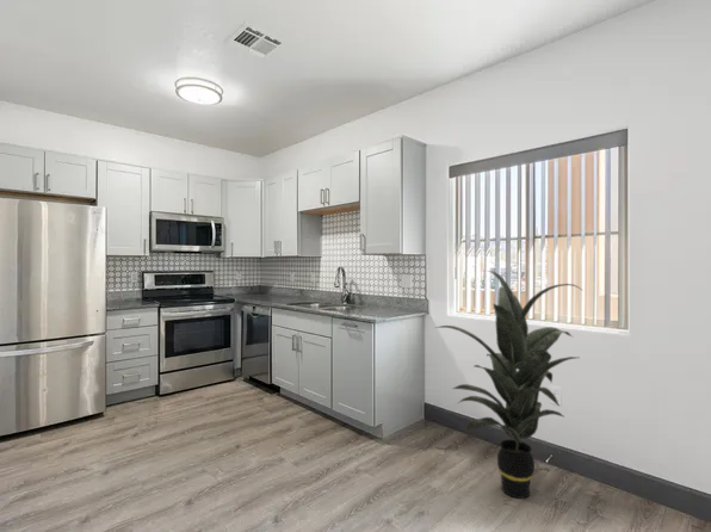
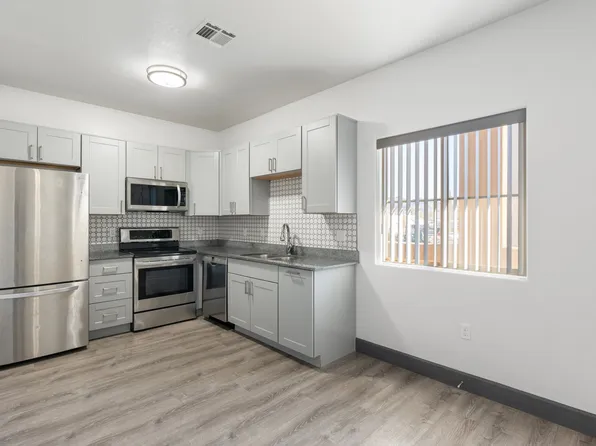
- indoor plant (511, 378)
